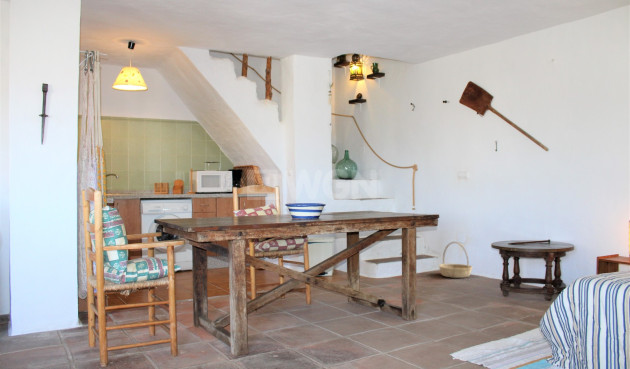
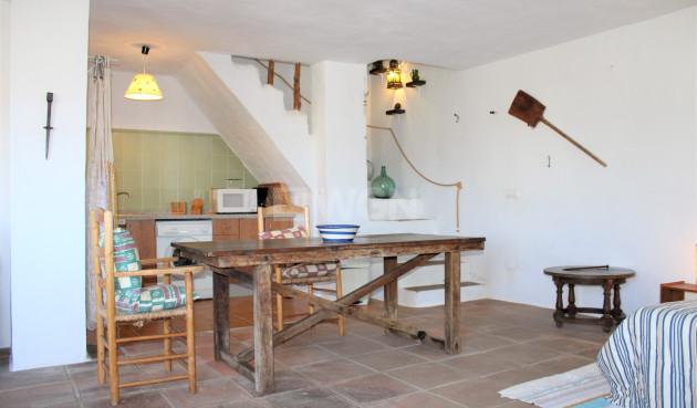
- basket (455, 264)
